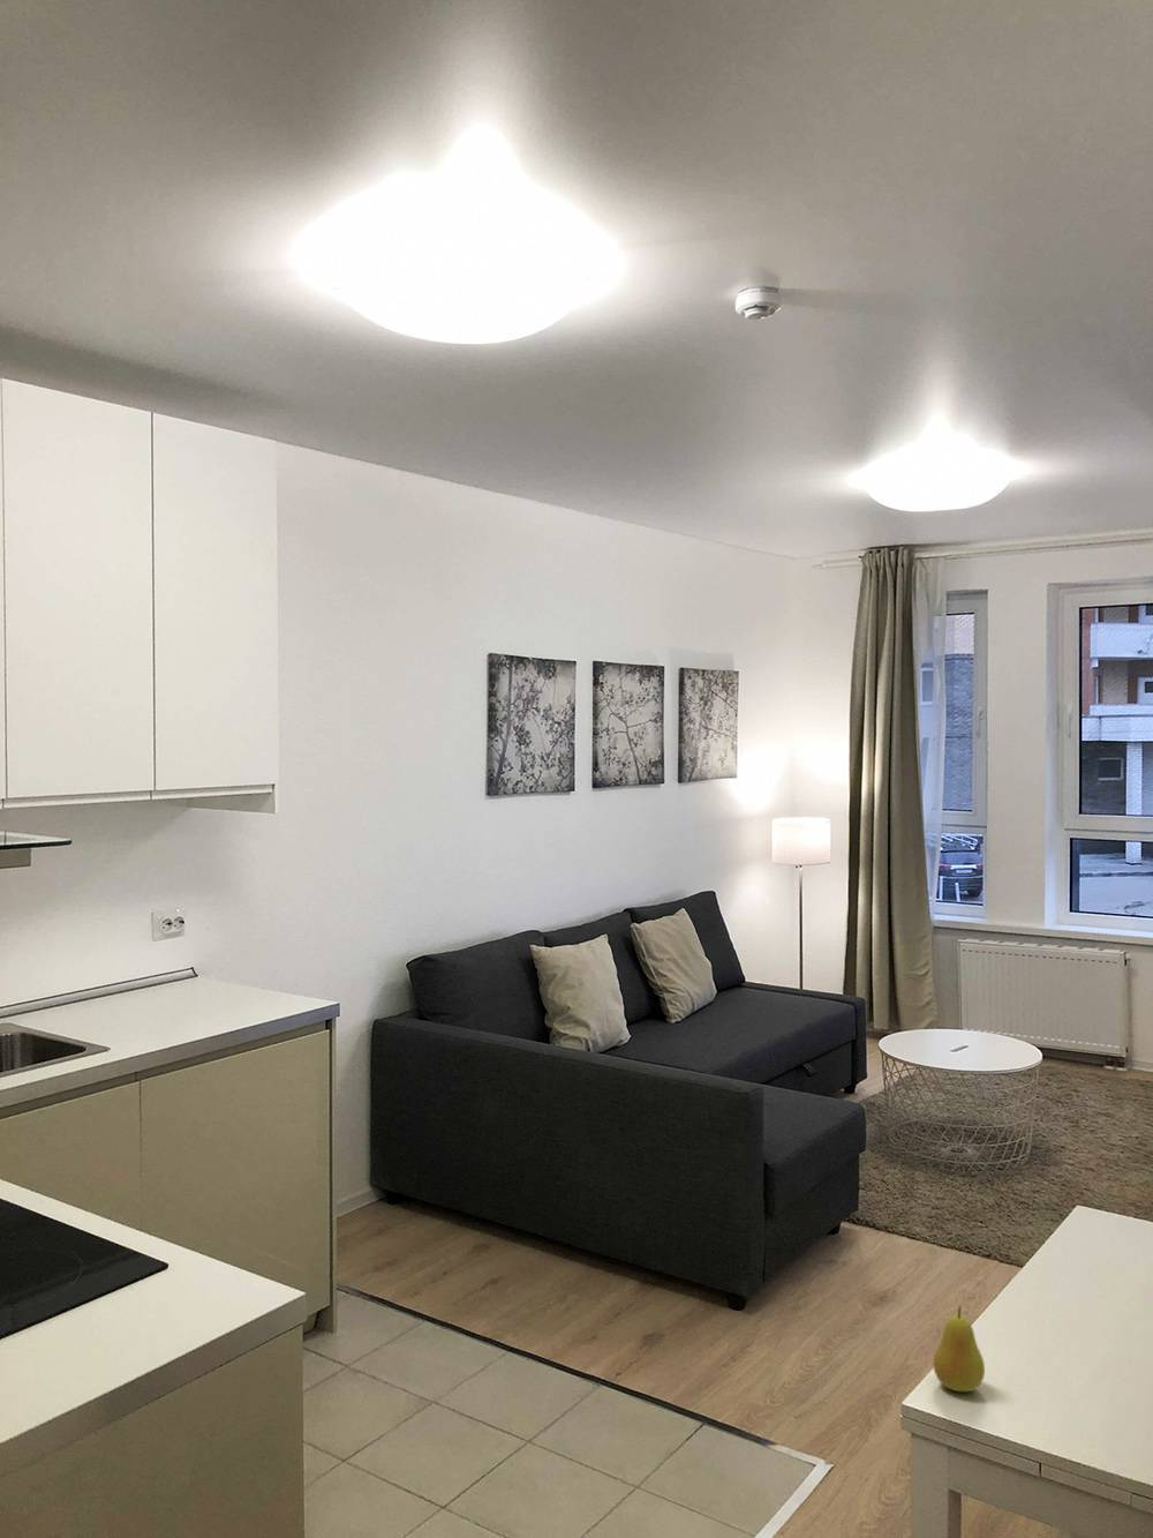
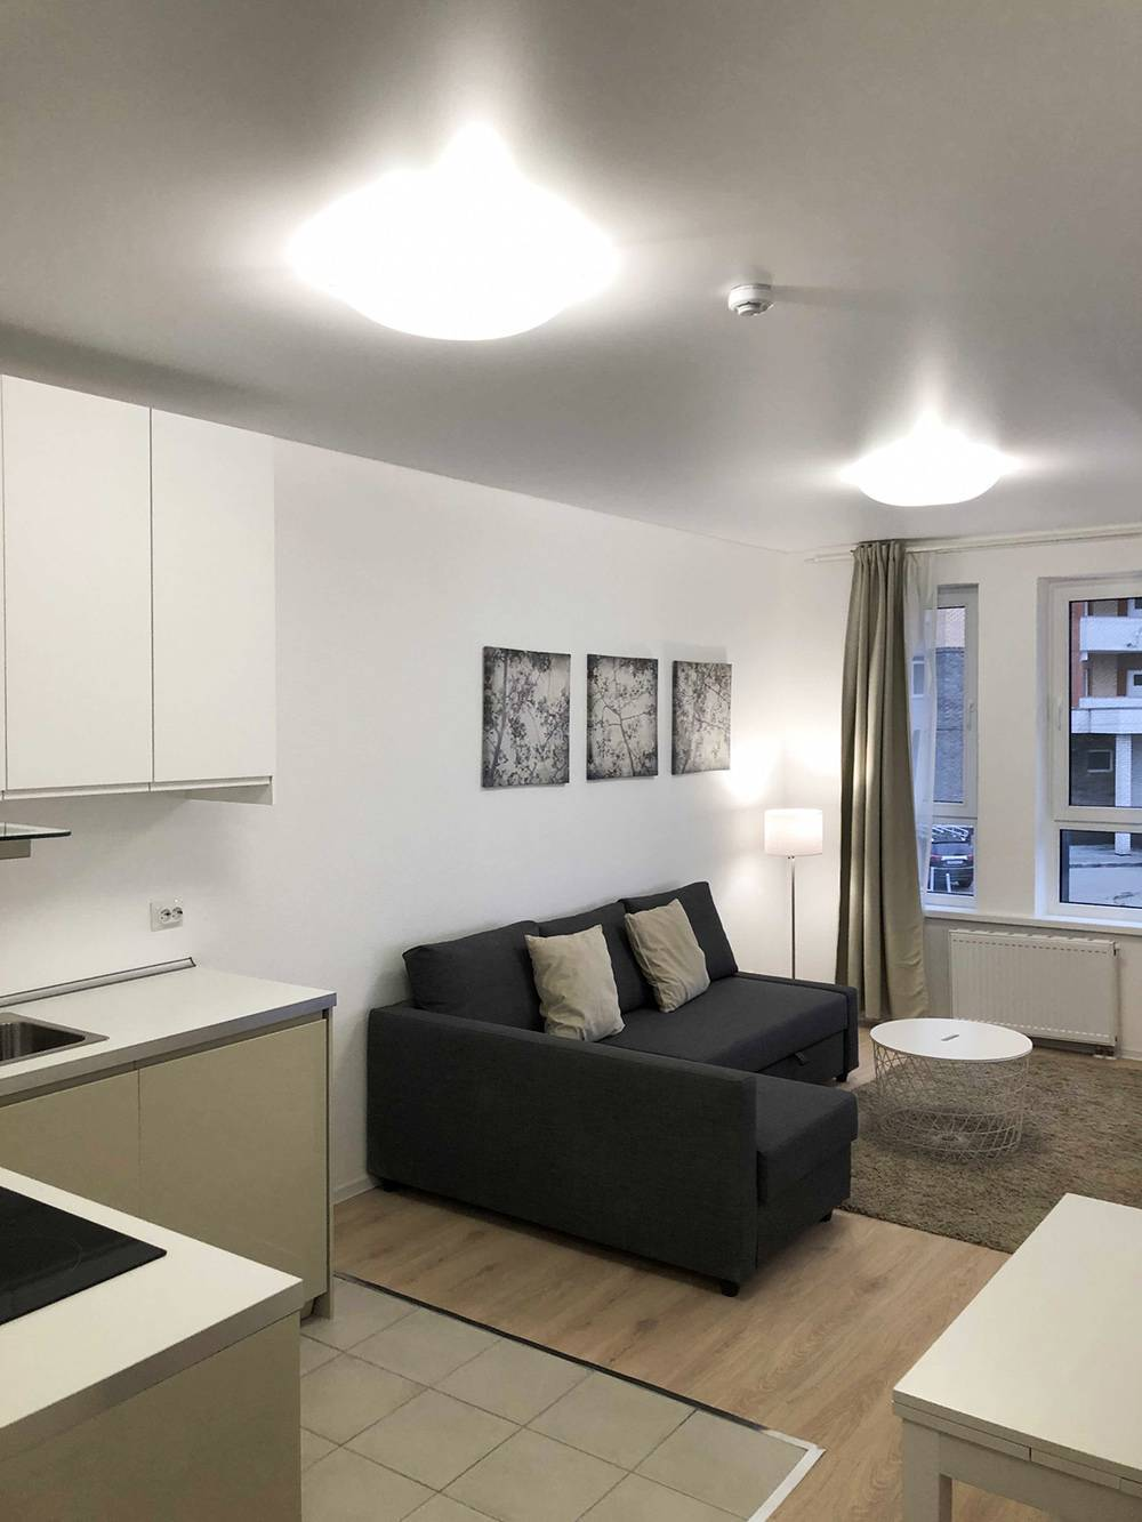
- fruit (958, 1345)
